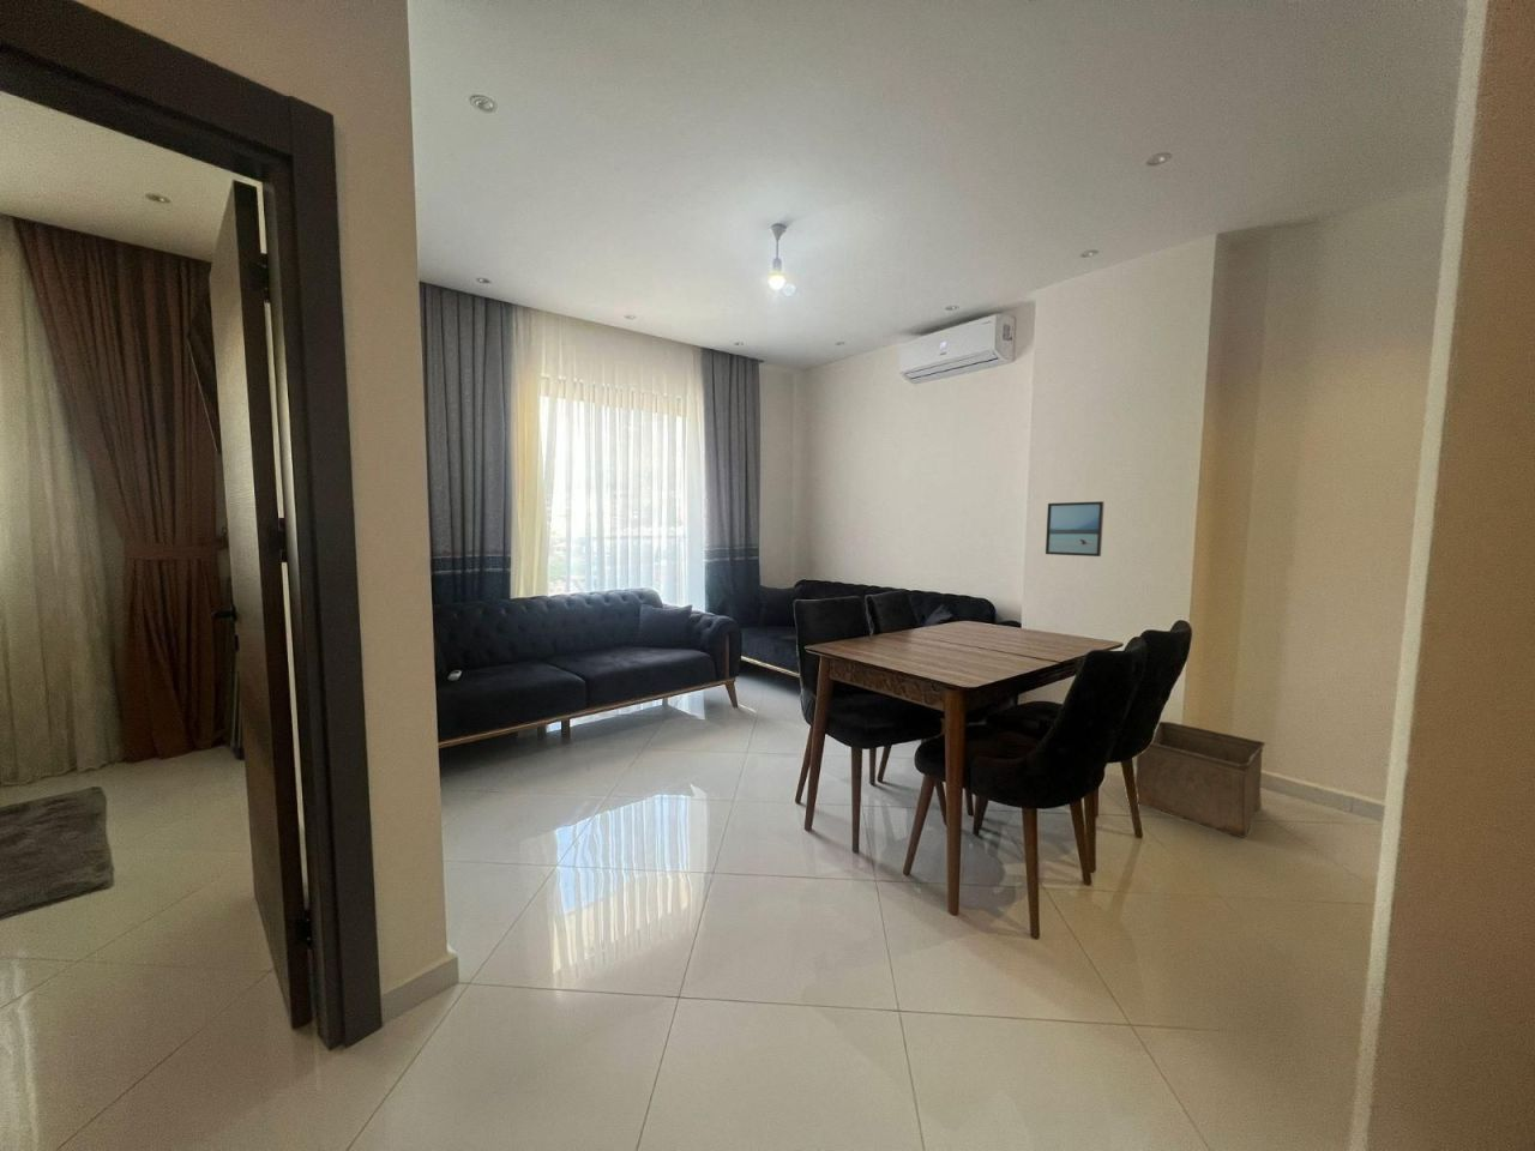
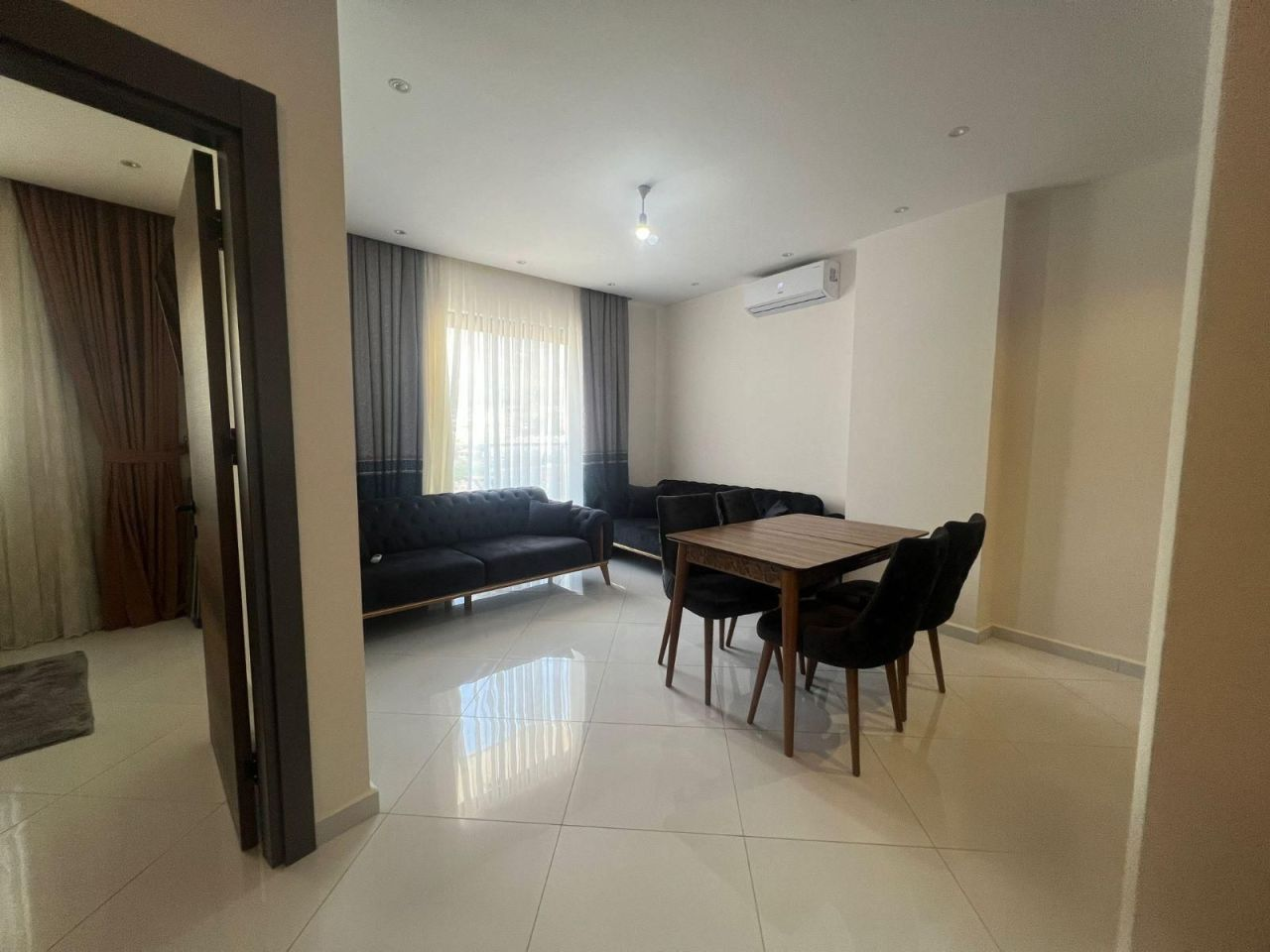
- storage bin (1198, 773)
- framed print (1073, 528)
